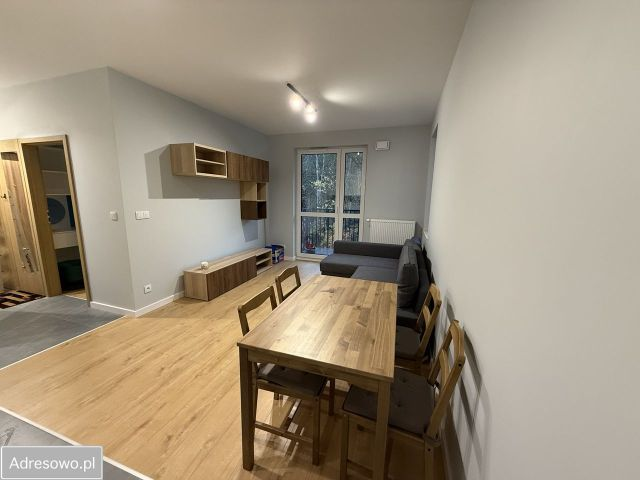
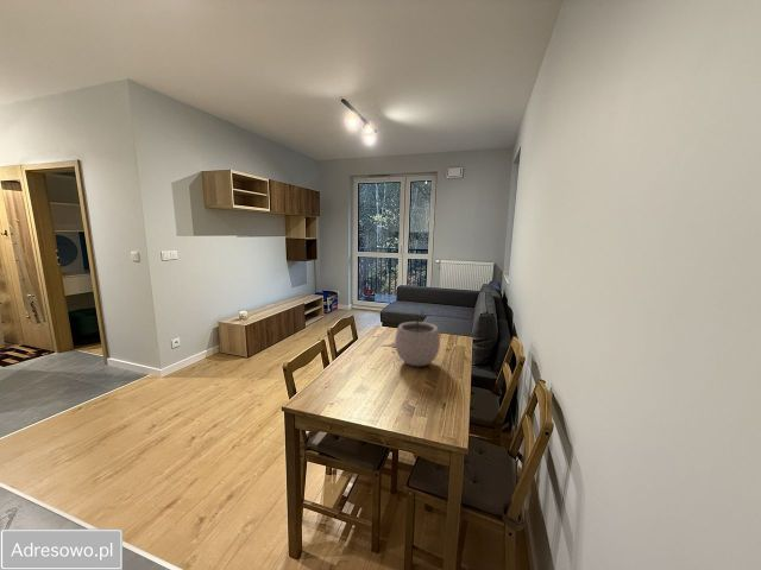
+ plant pot (417, 336)
